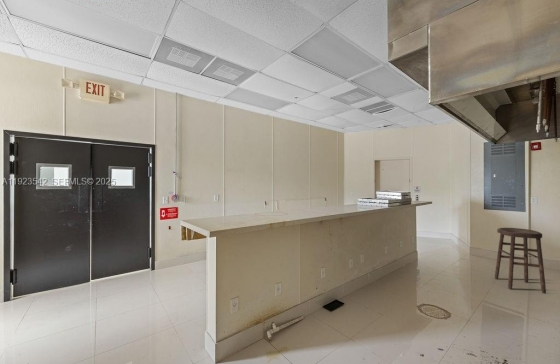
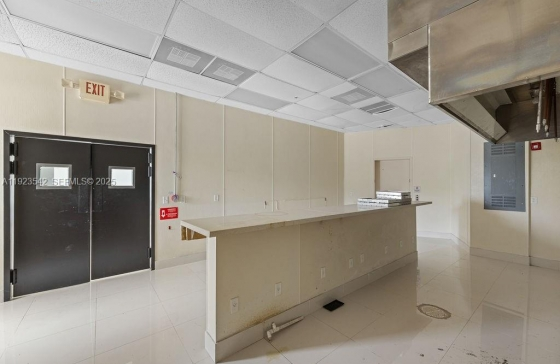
- stool (518, 257)
